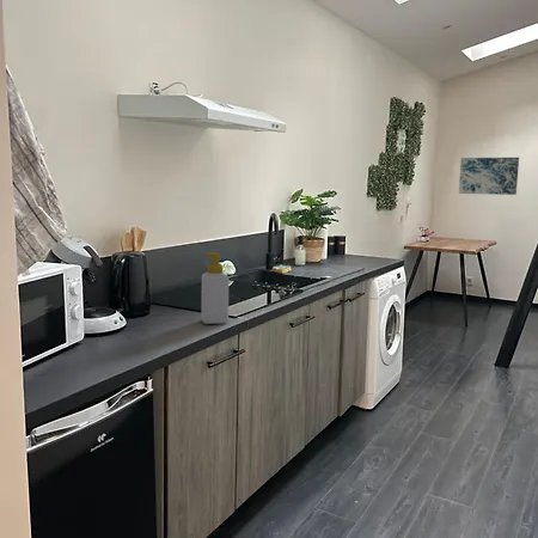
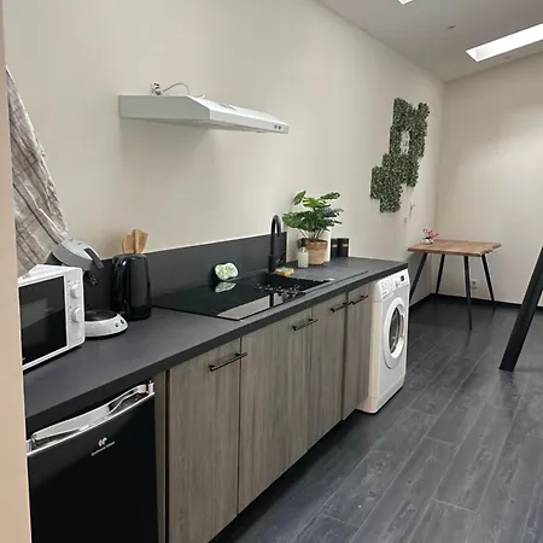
- soap bottle (214, 287)
- wall art (488, 176)
